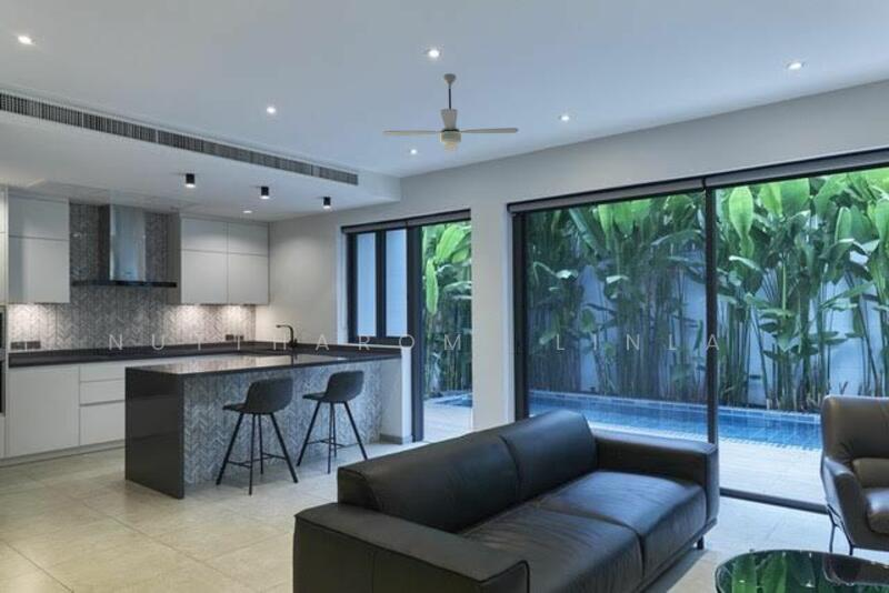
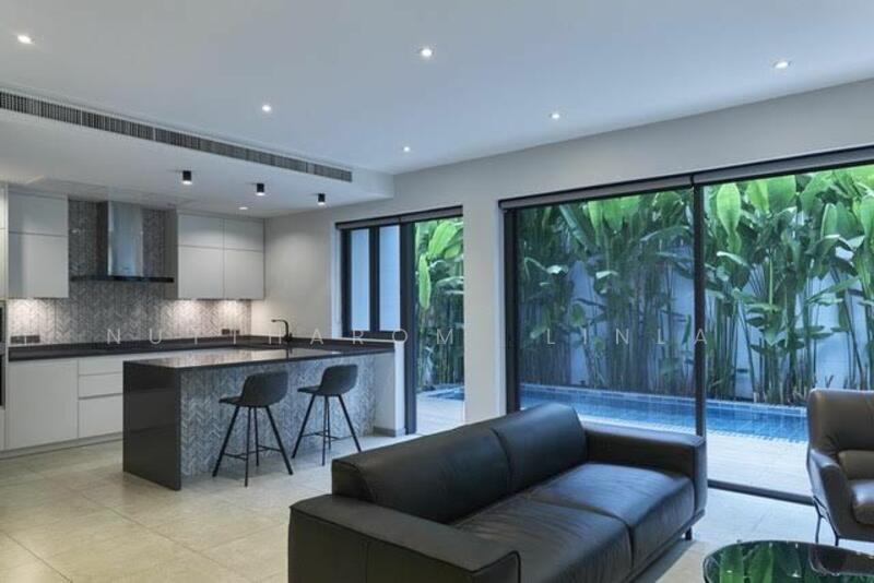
- ceiling fan (450, 109)
